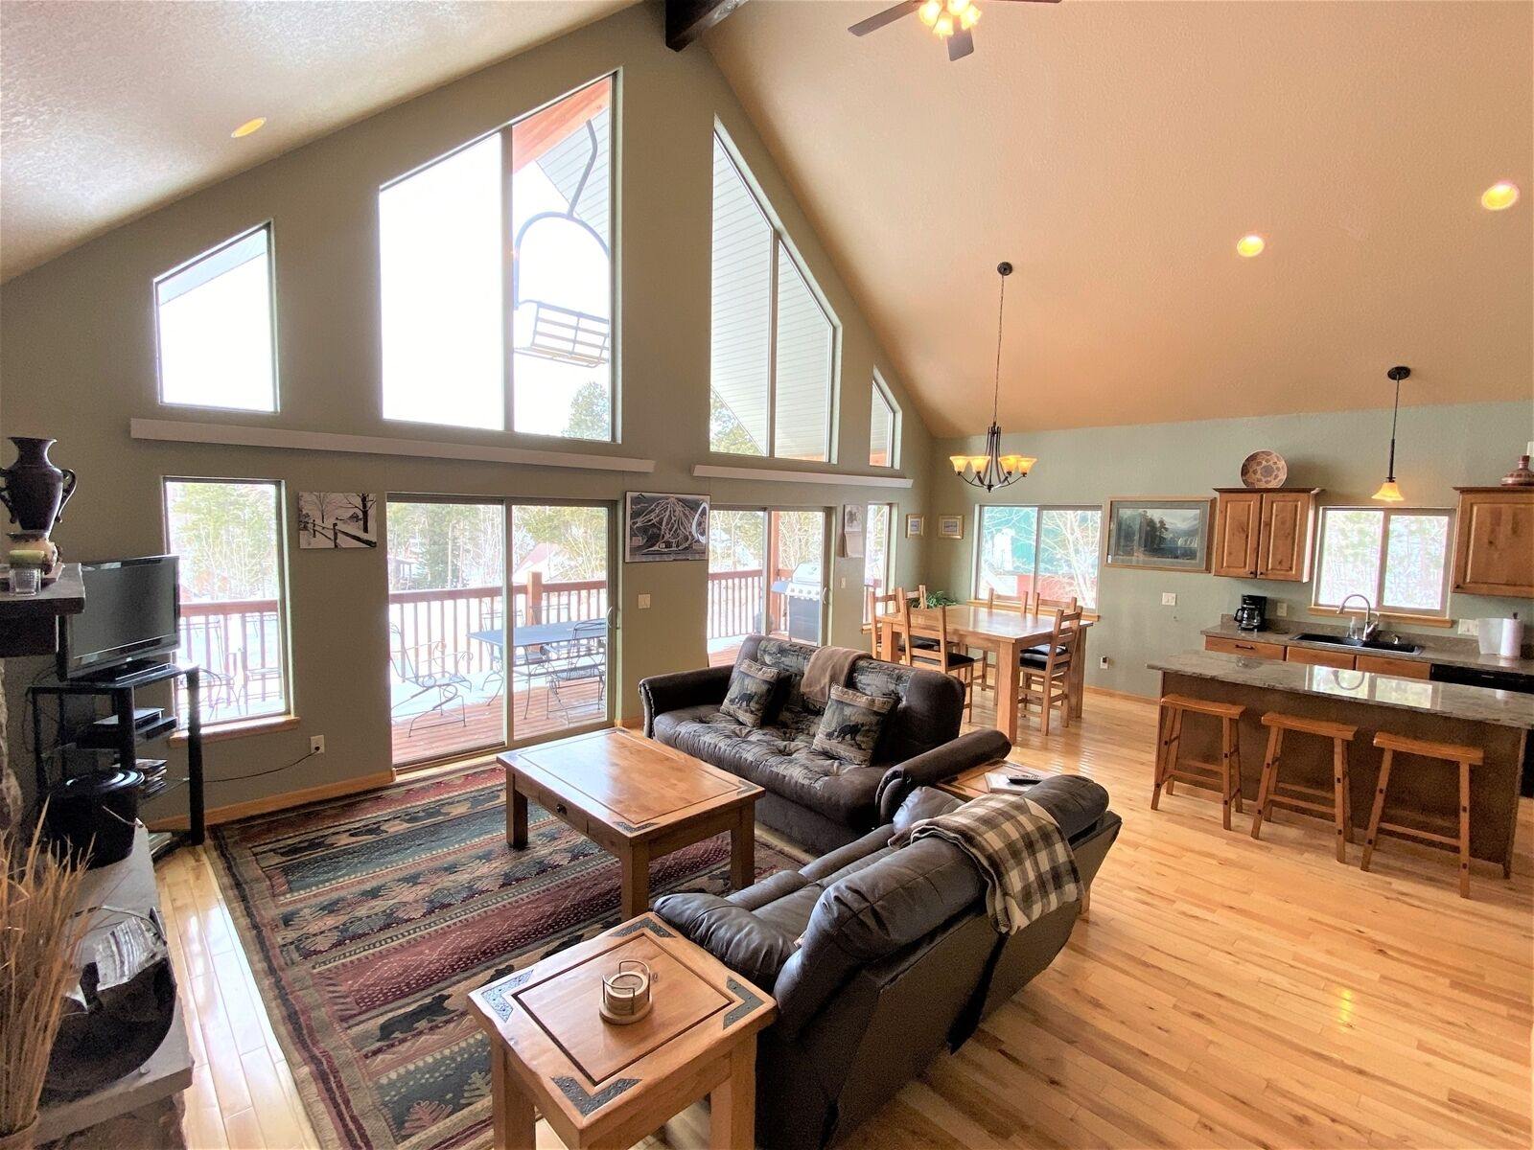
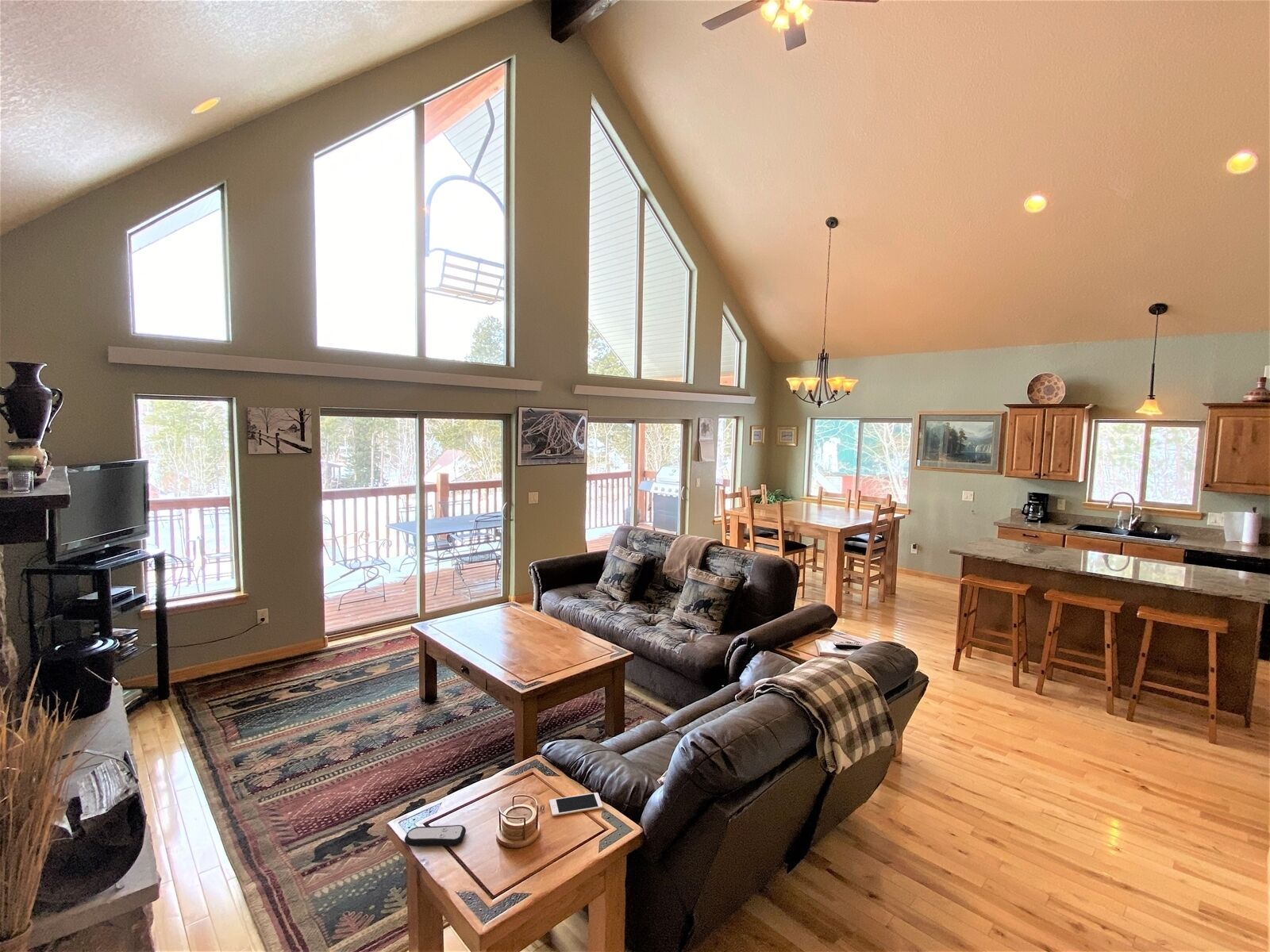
+ cell phone (575, 804)
+ remote control (435, 835)
